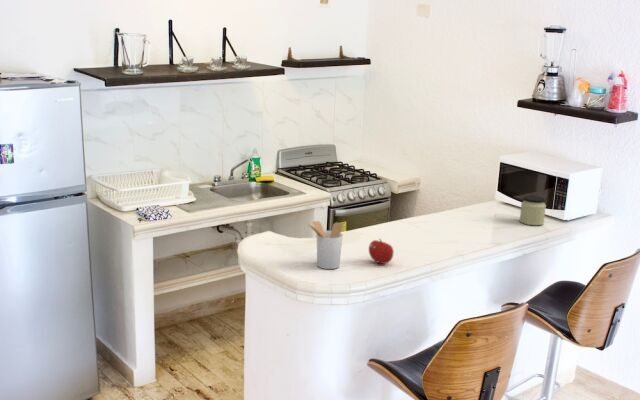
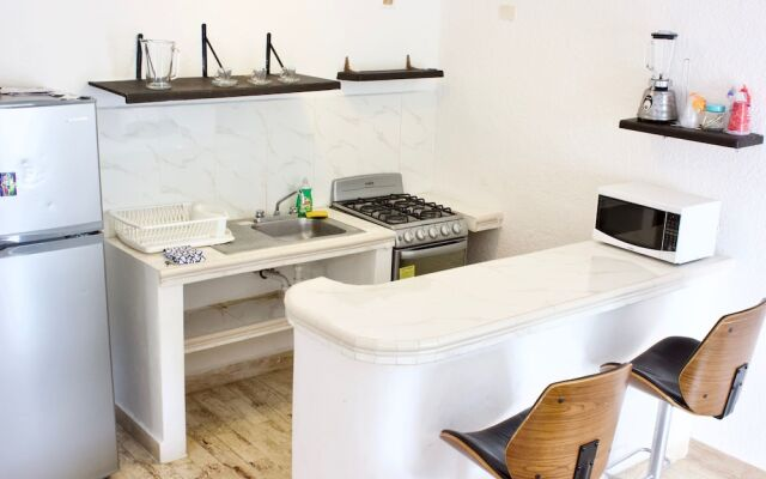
- fruit (381, 250)
- jar (532, 210)
- utensil holder (323, 243)
